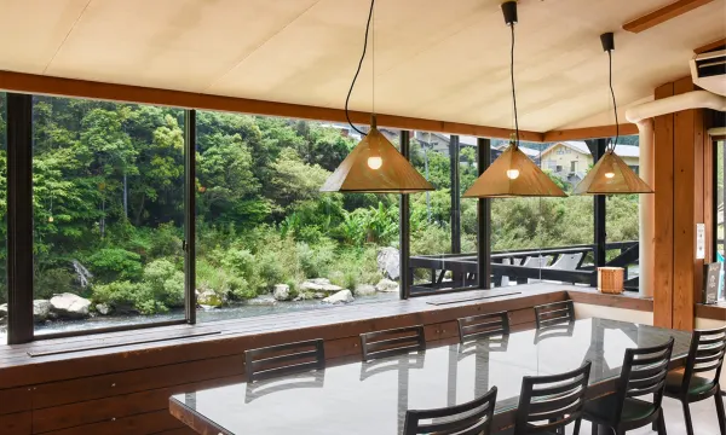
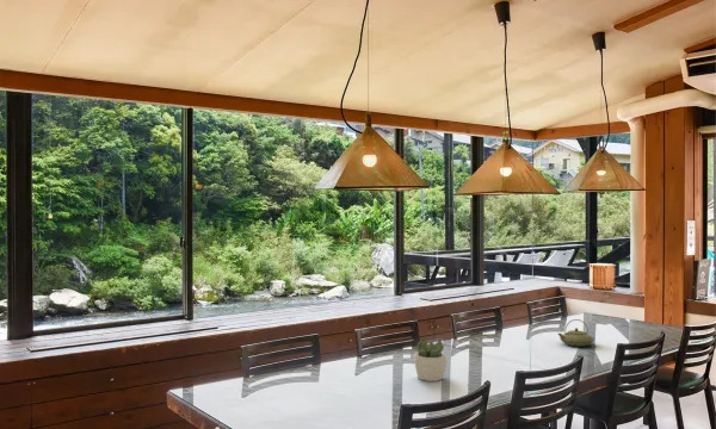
+ succulent plant (430, 359)
+ teapot (574, 331)
